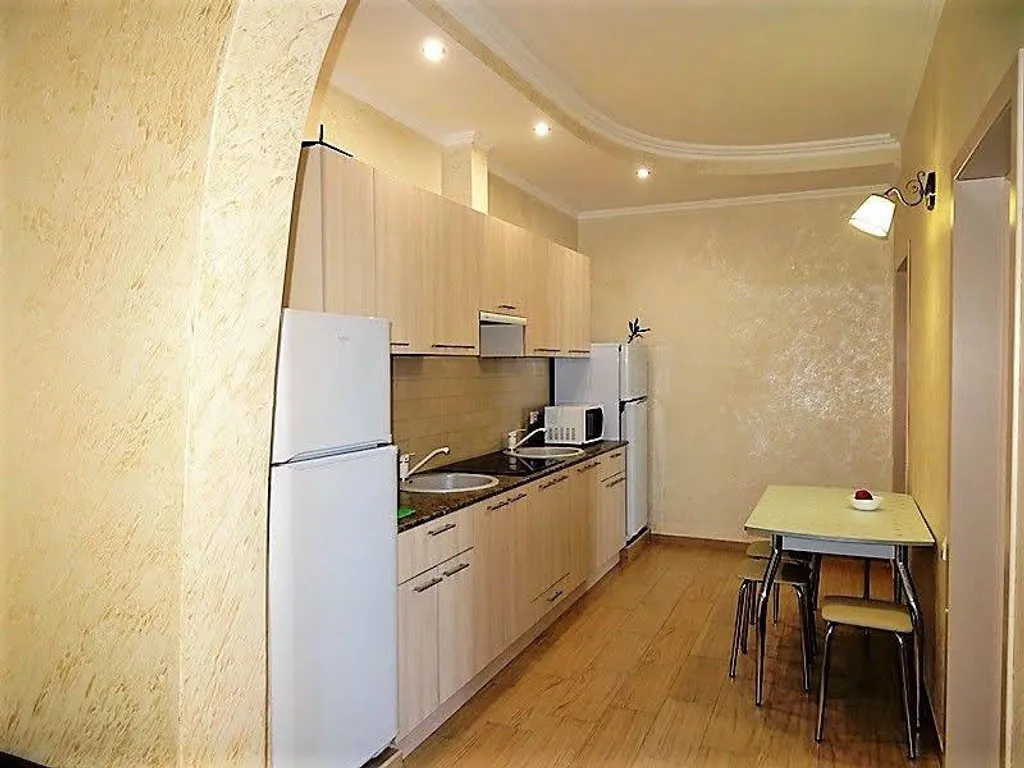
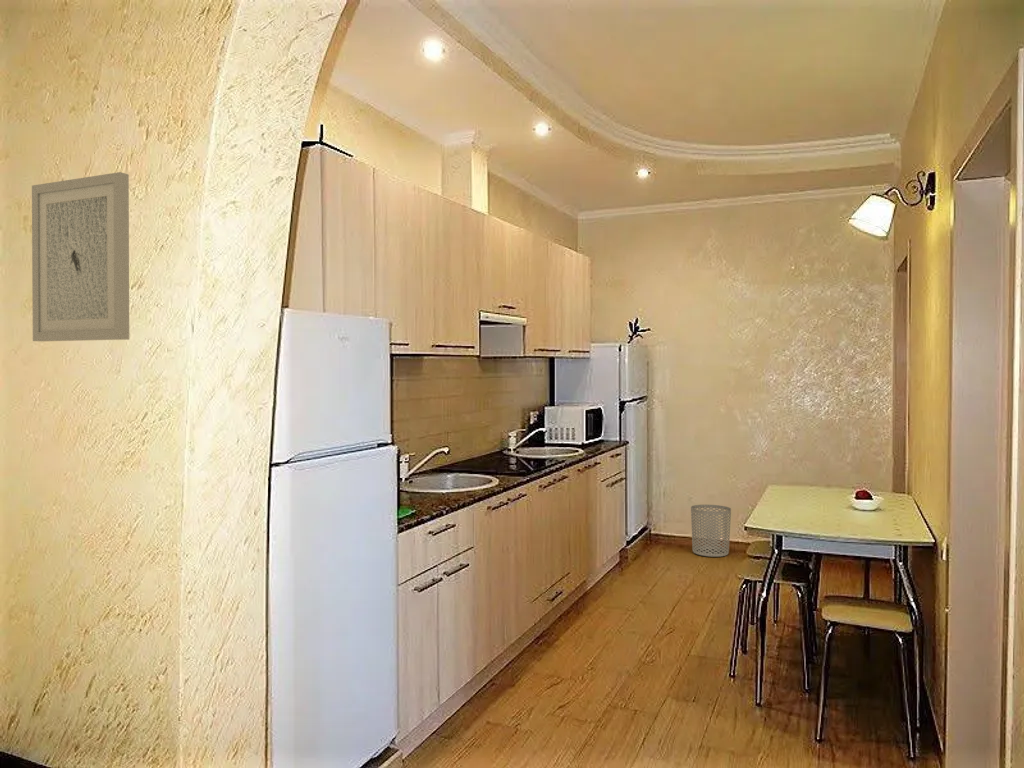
+ wall art (79, 260)
+ waste bin (710, 530)
